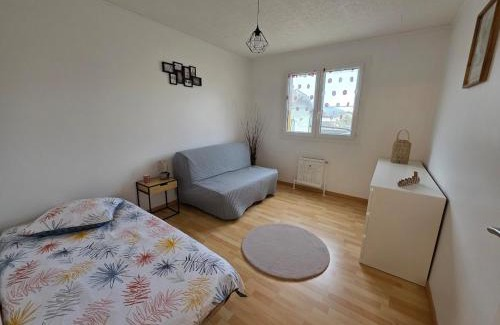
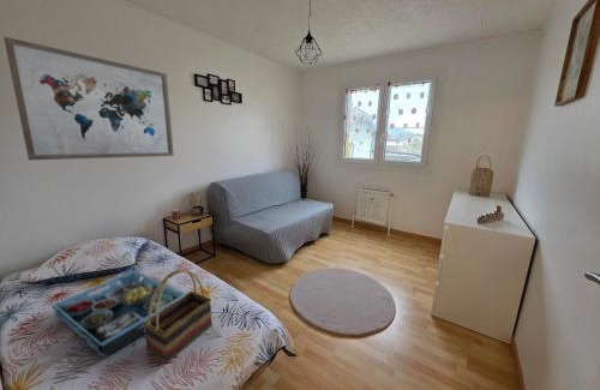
+ wall art (108, 109)
+ serving tray (122, 304)
+ woven basket (179, 305)
